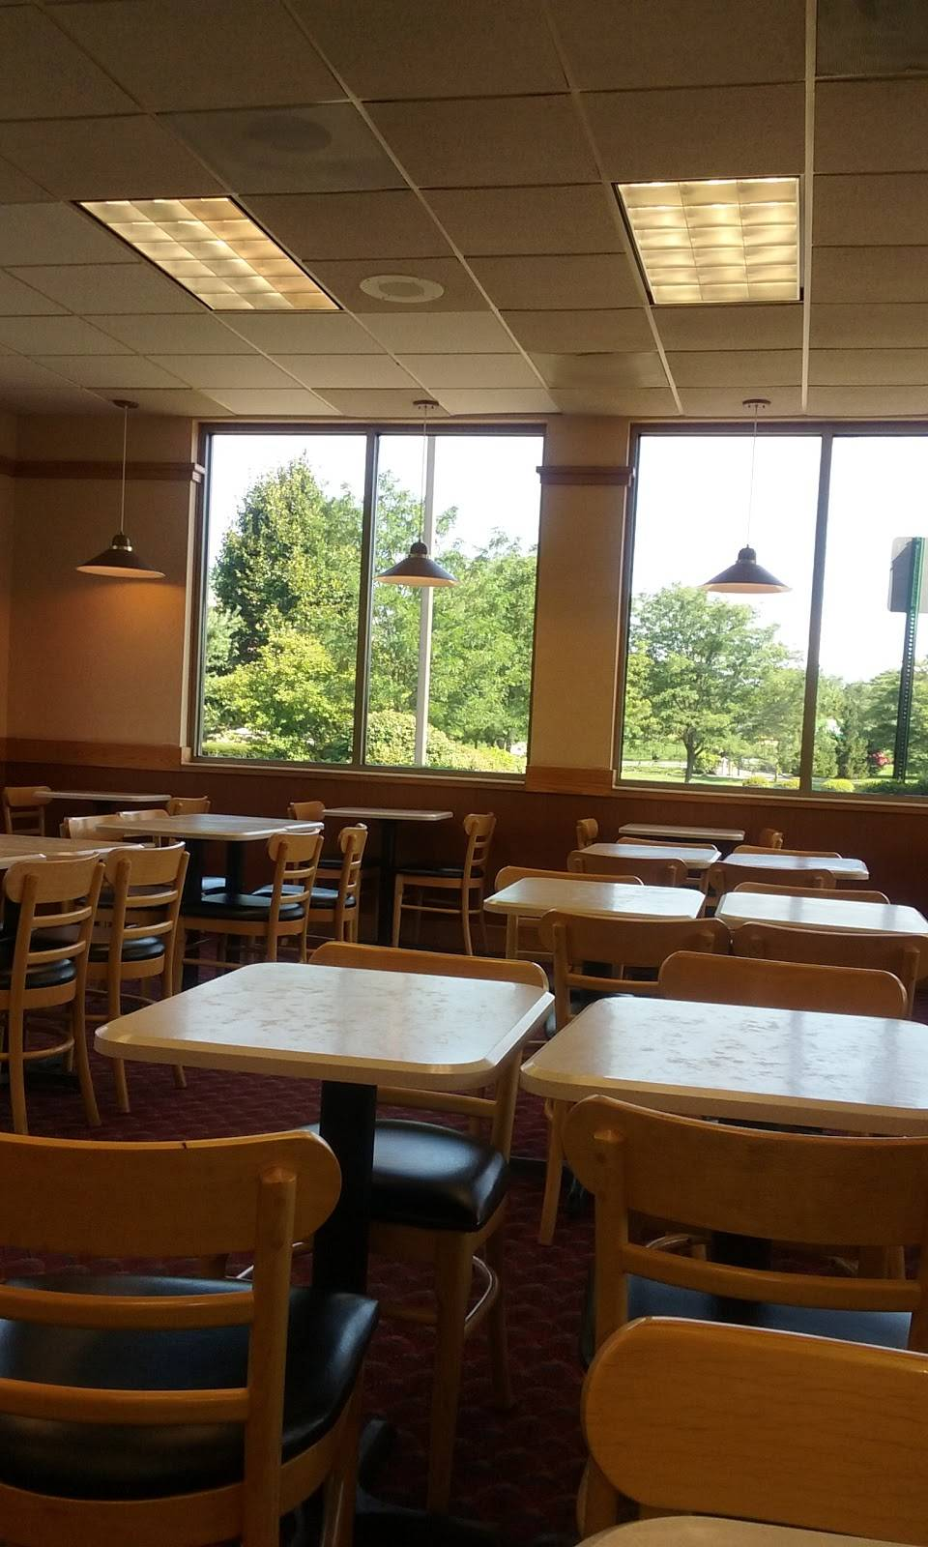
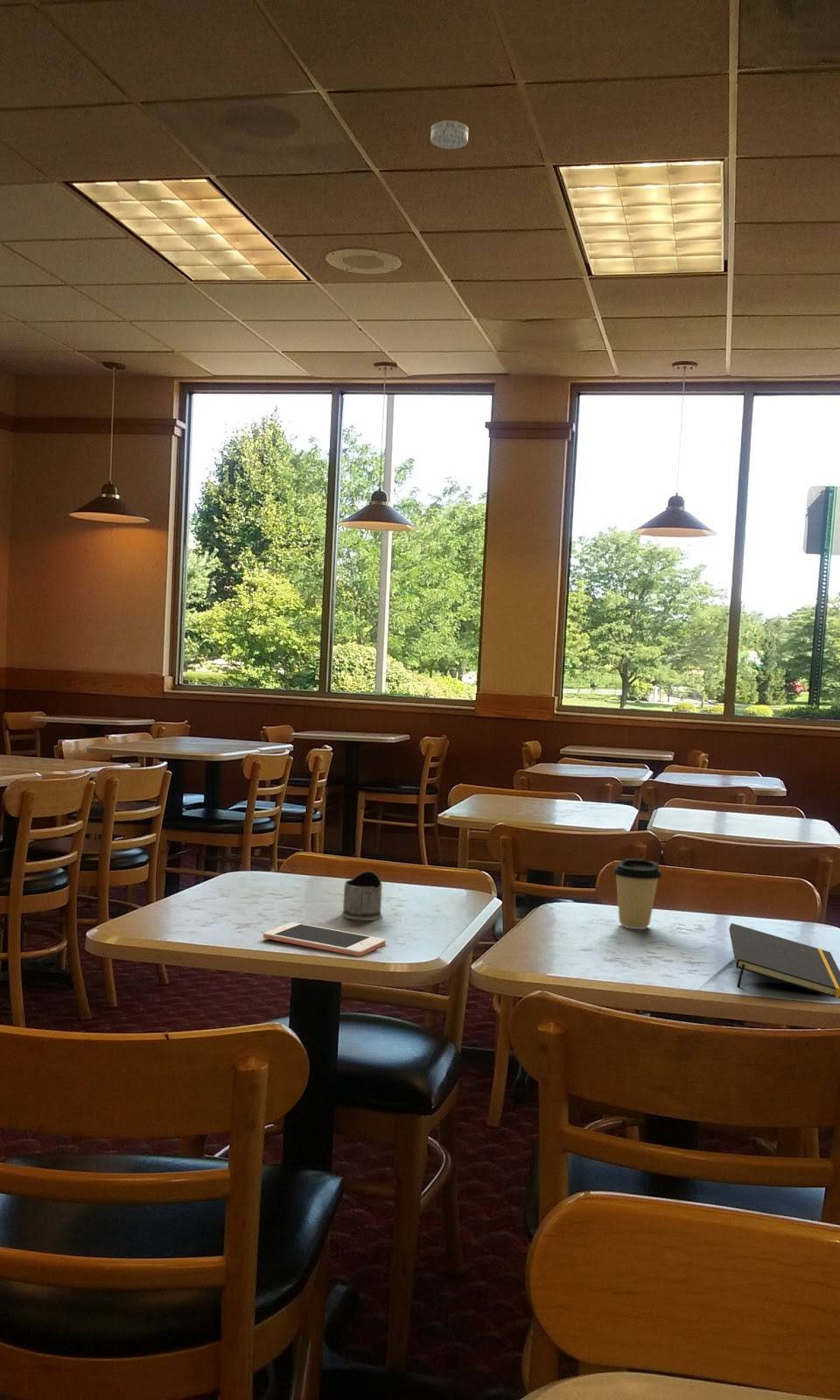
+ smoke detector (449, 133)
+ cell phone (324, 939)
+ notepad (785, 959)
+ coffee cup (635, 895)
+ tea glass holder (360, 897)
